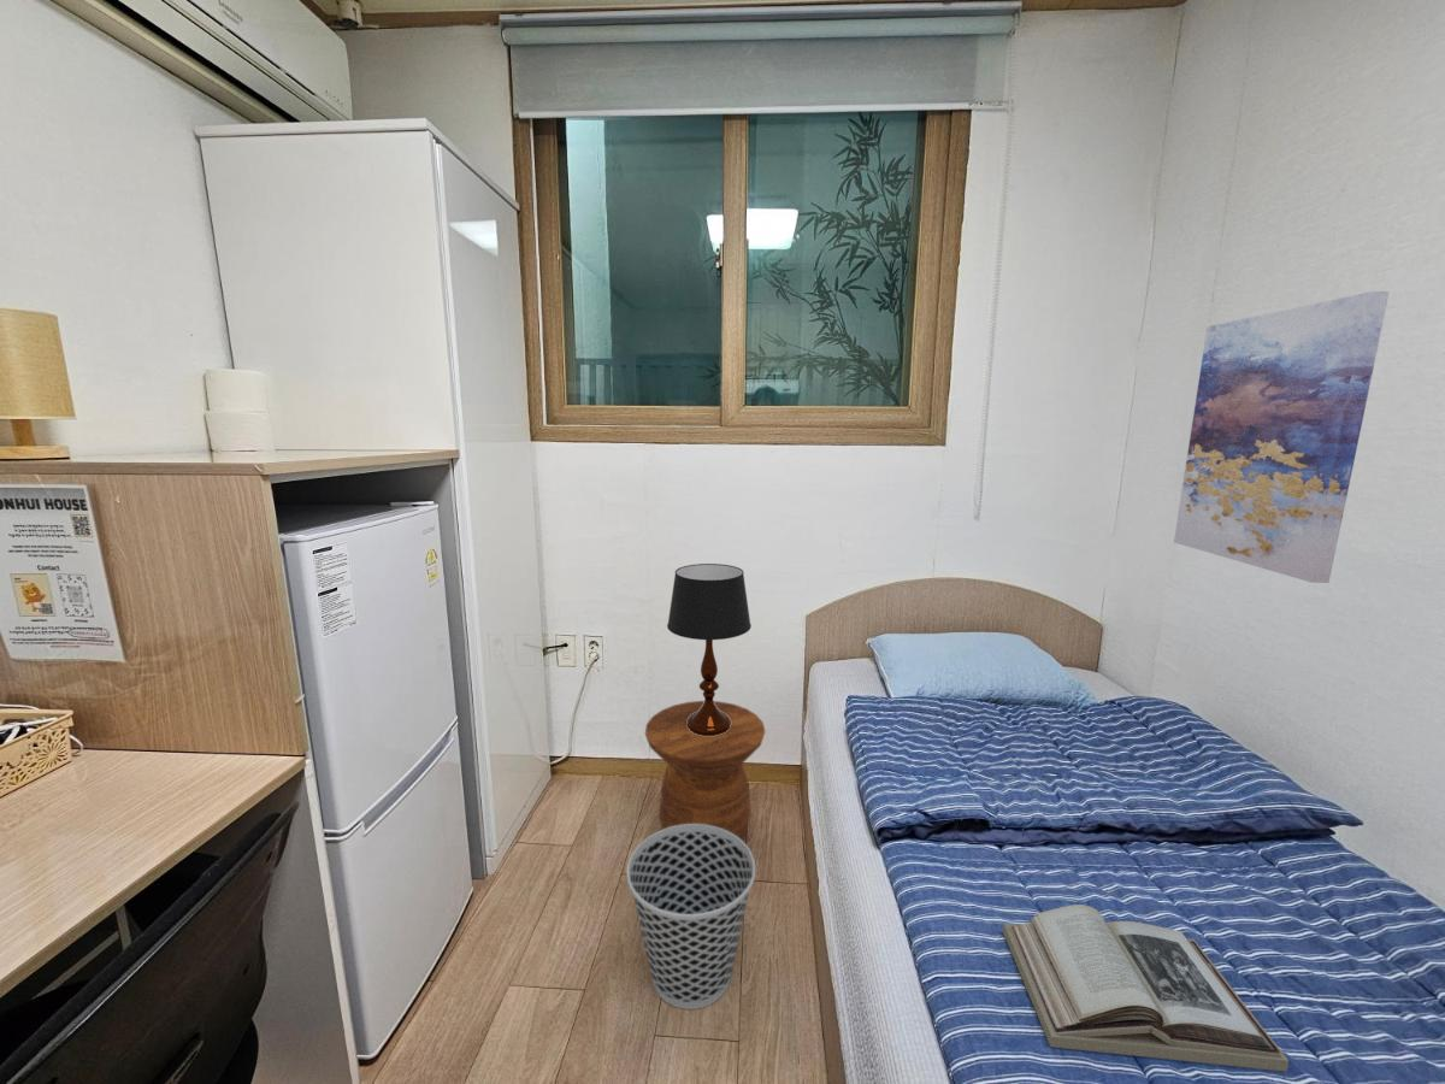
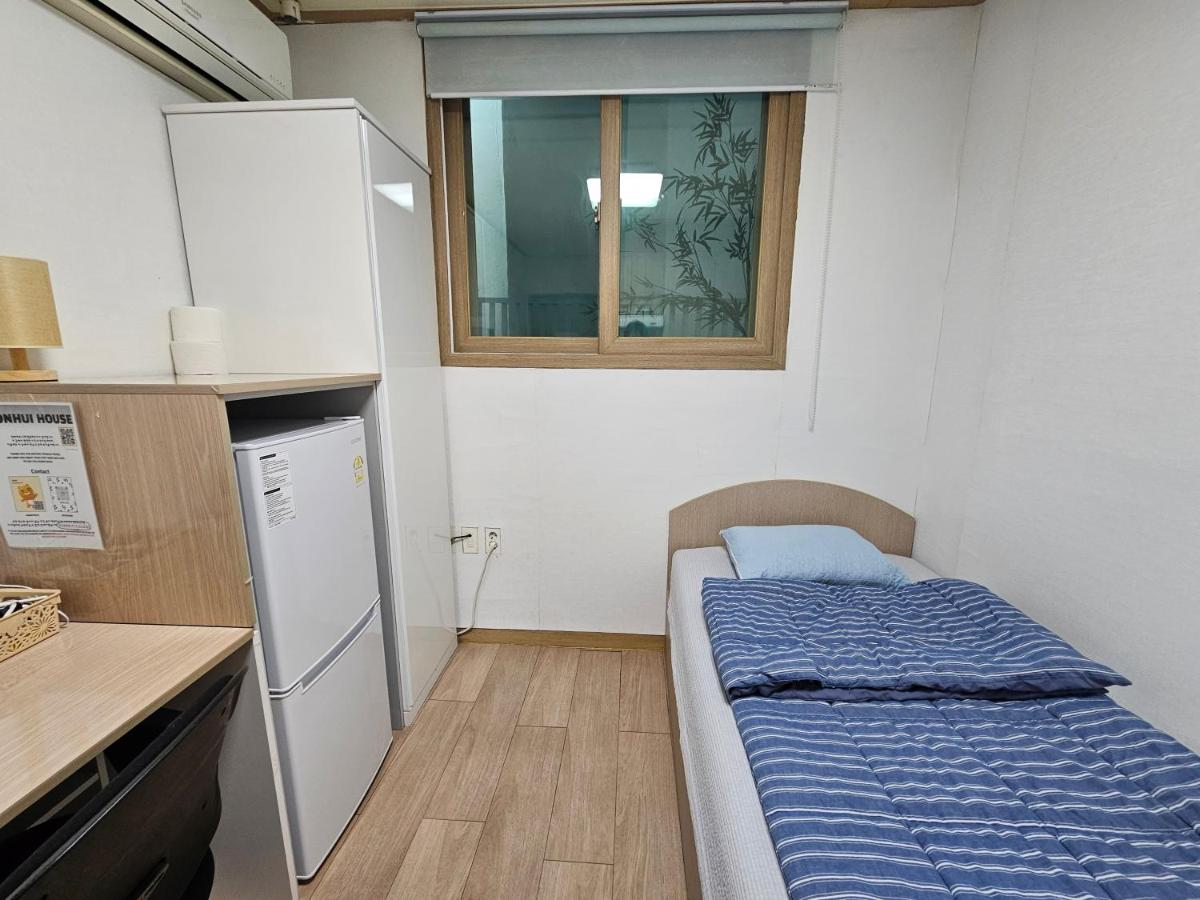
- side table (704, 783)
- wall art (1261, 440)
- book (1131, 972)
- wastebasket (691, 919)
- table lamp (708, 649)
